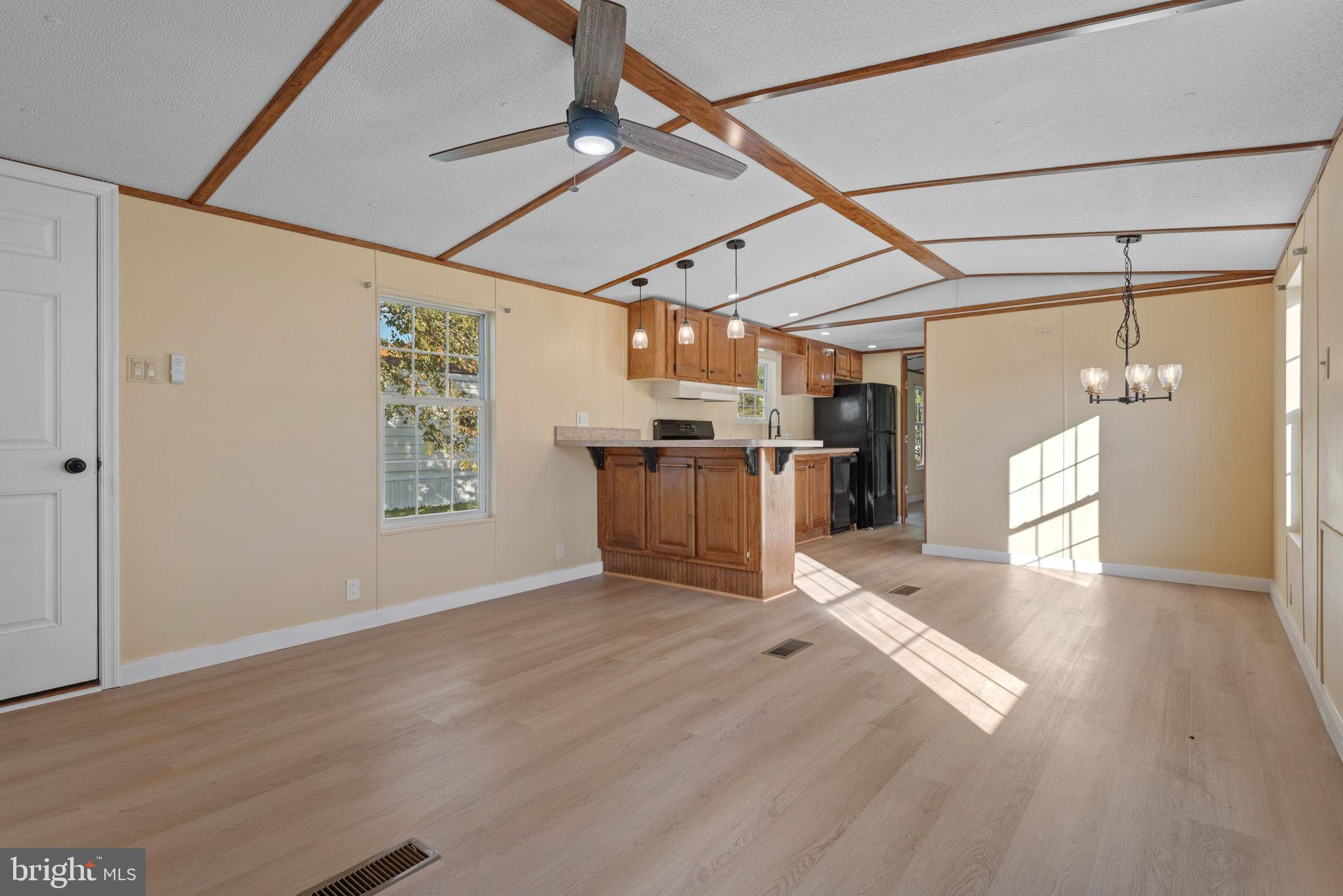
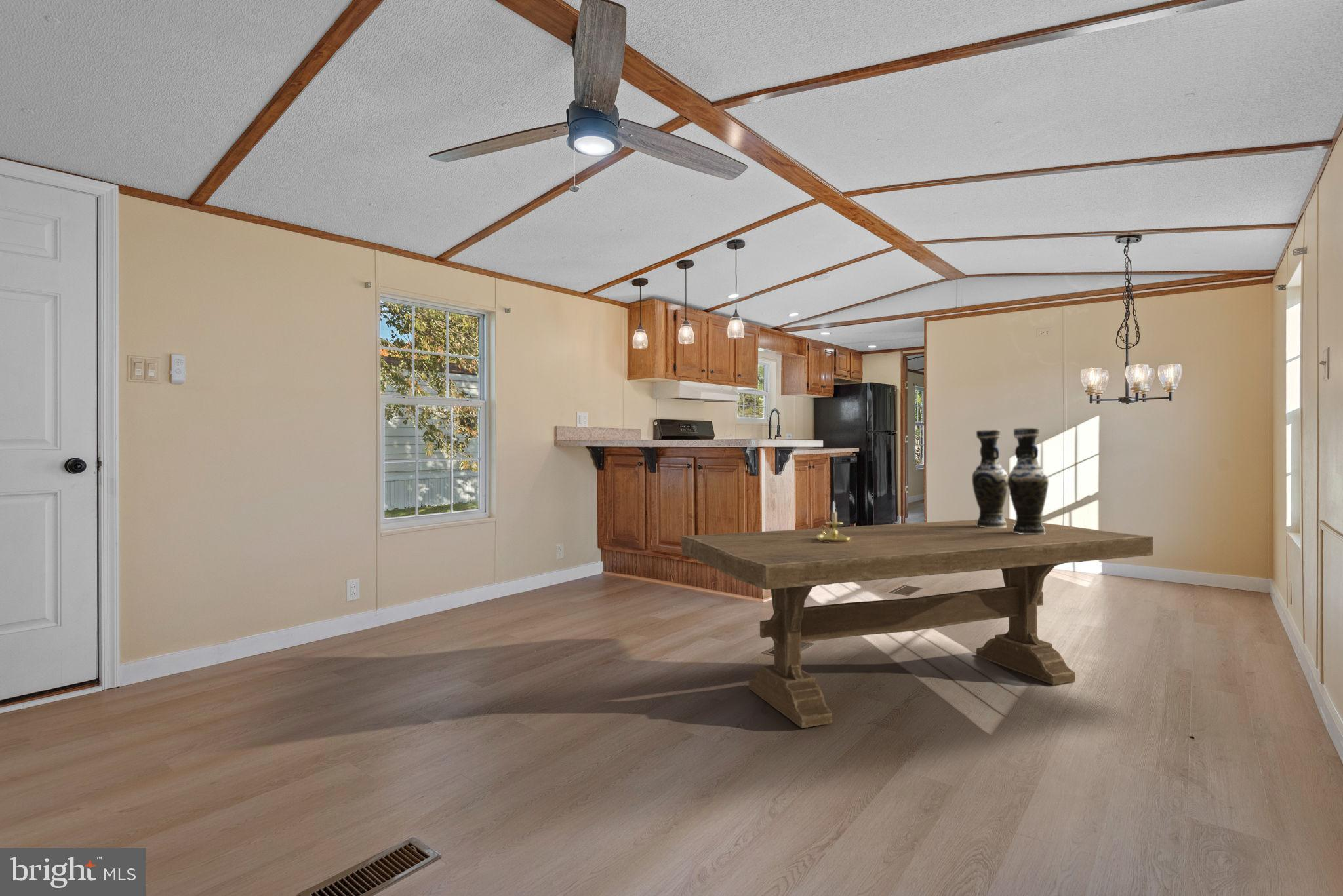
+ vase (1008, 478)
+ dining table (912, 610)
+ candle holder (832, 520)
